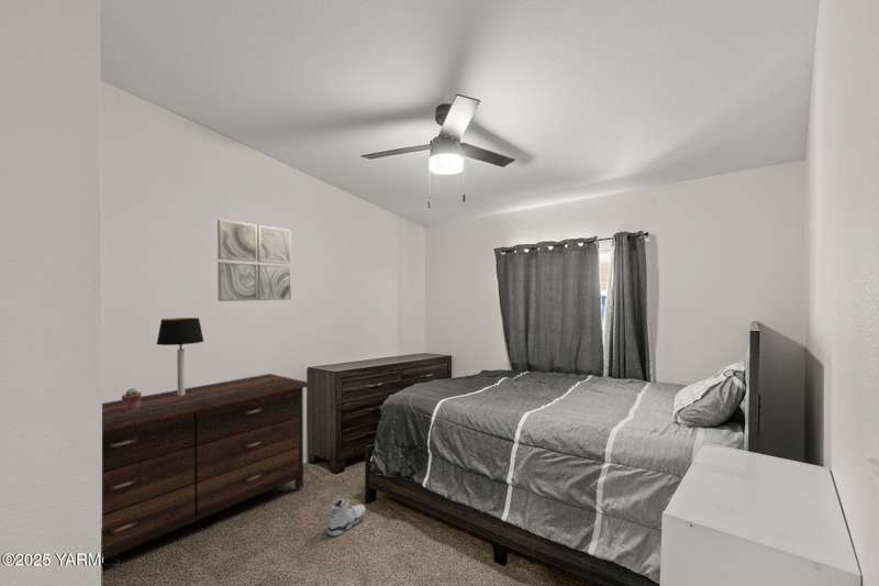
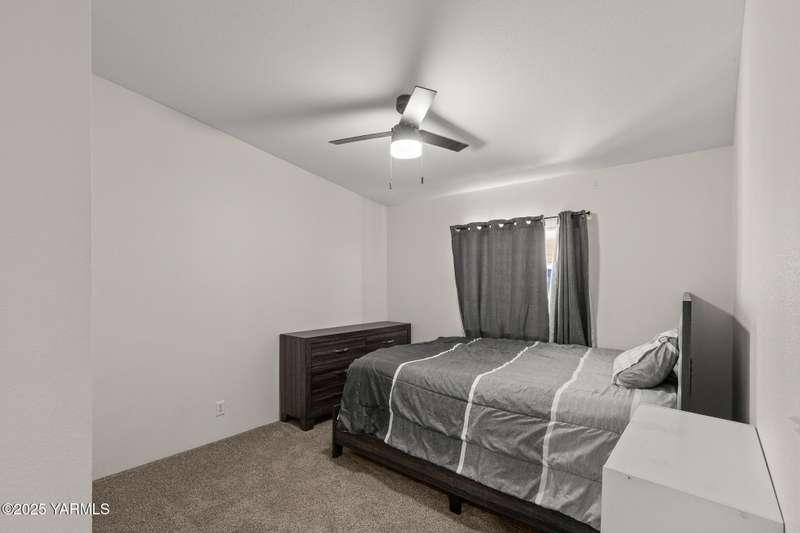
- dresser (180, 461)
- sneaker (347, 509)
- table lamp (180, 356)
- wall art (257, 264)
- potted succulent (132, 398)
